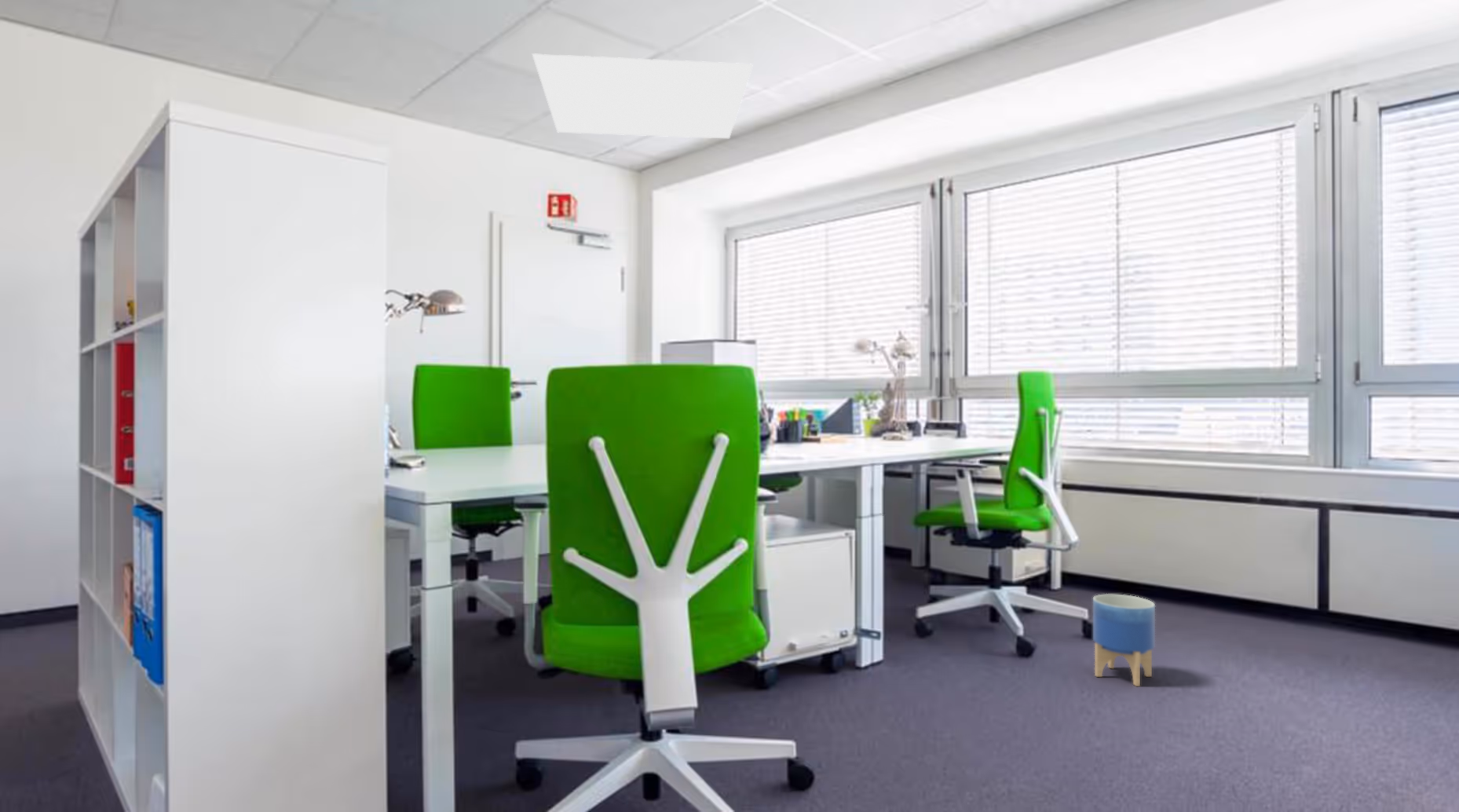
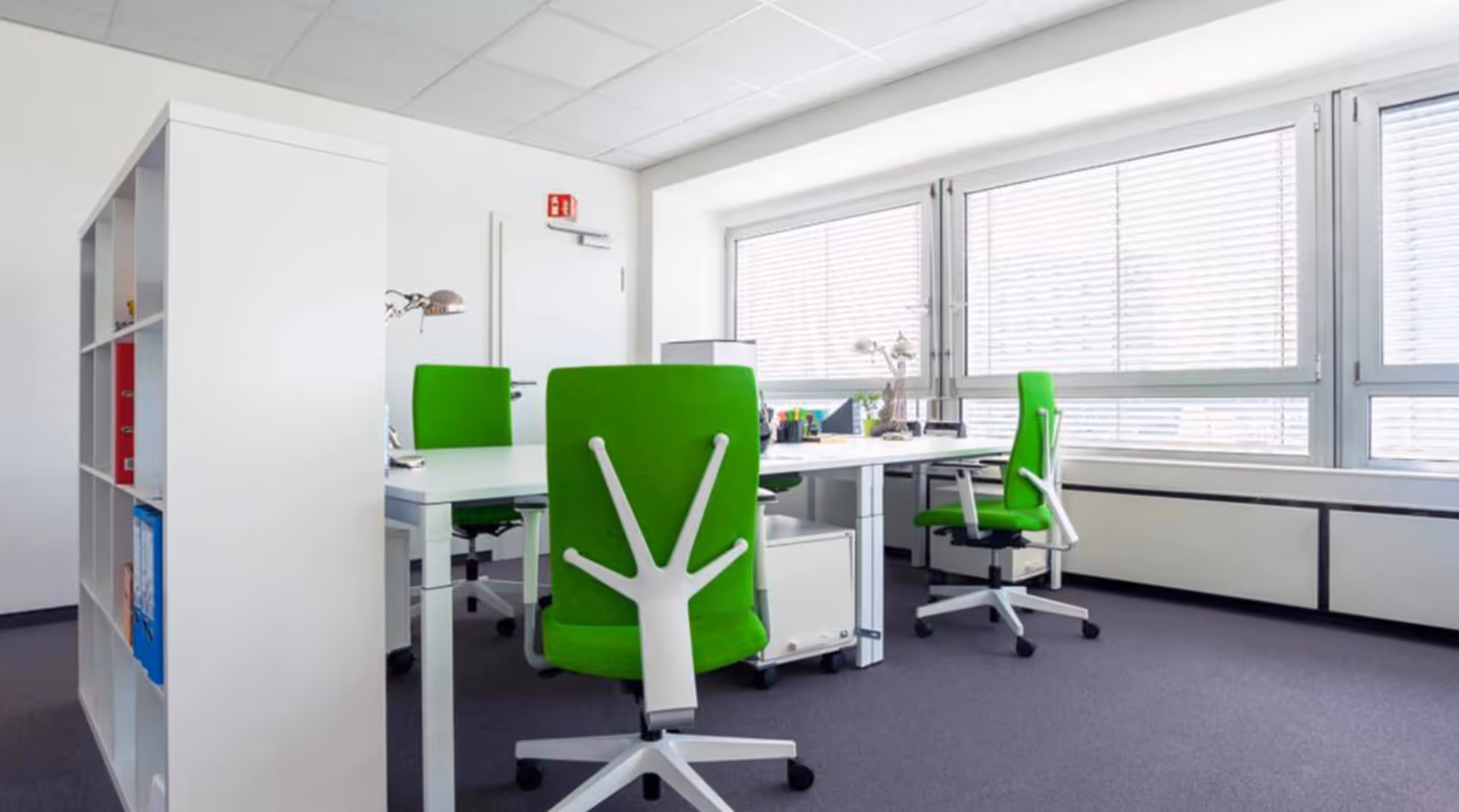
- planter (1123, 638)
- light panel (644, 93)
